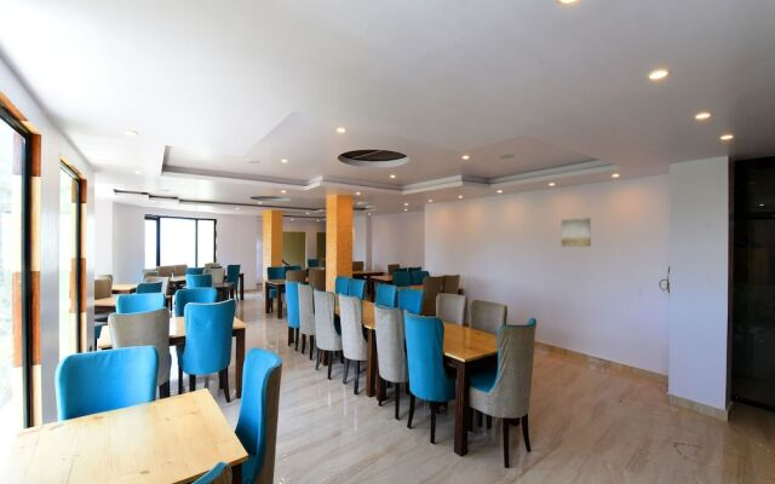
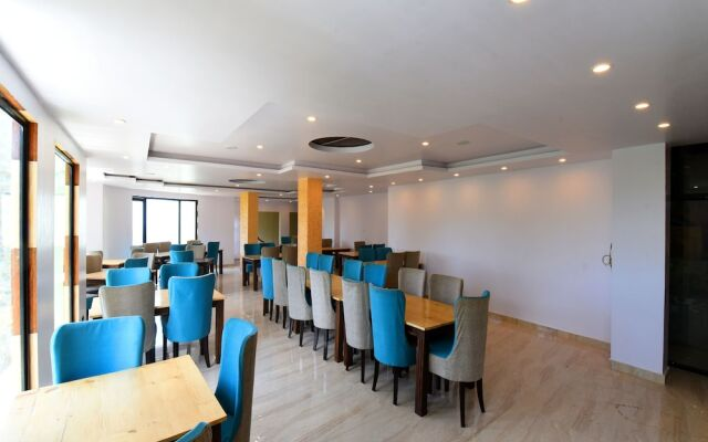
- wall art (575, 232)
